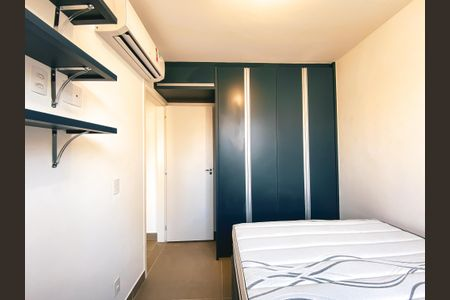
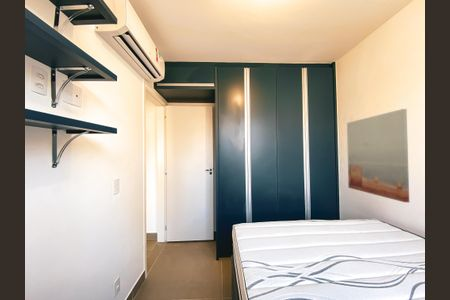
+ wall art (372, 155)
